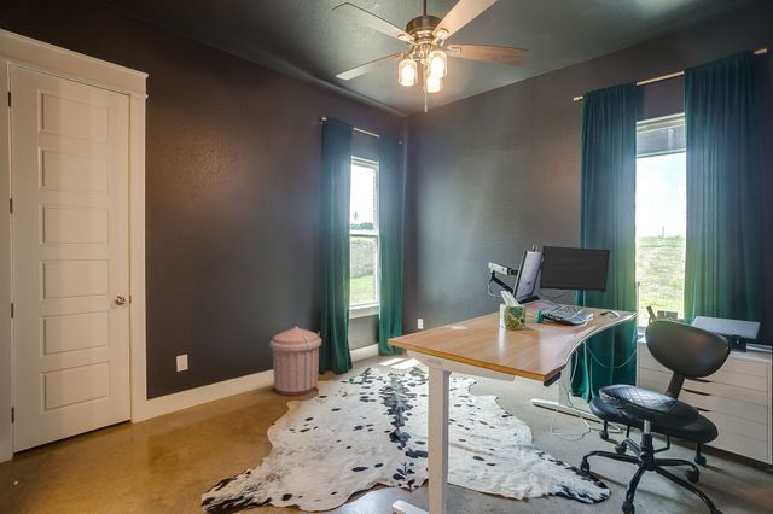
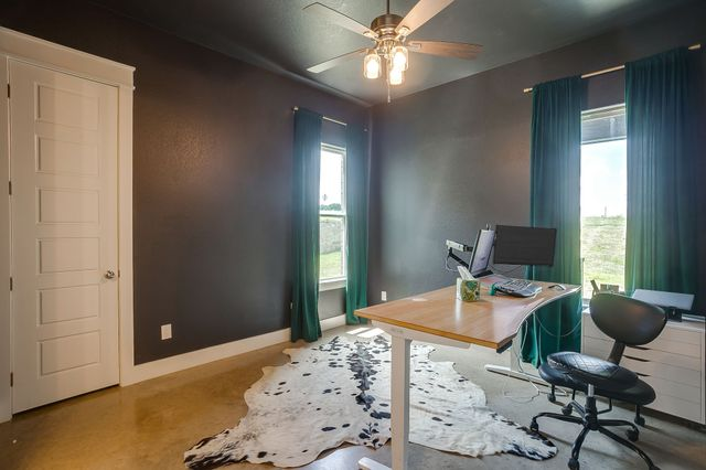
- trash can (296, 357)
